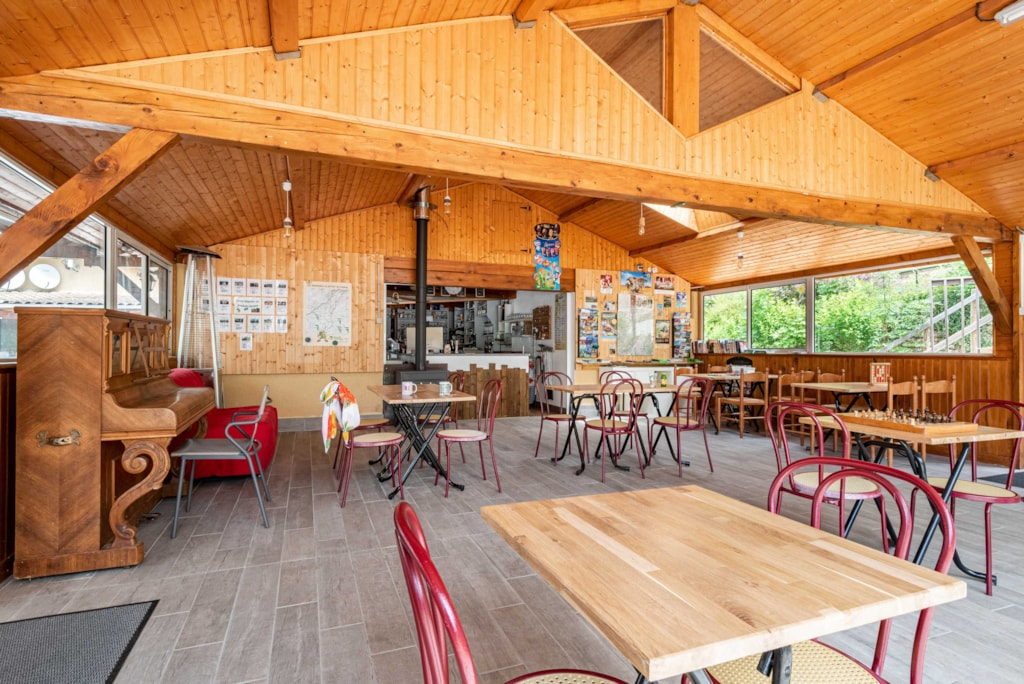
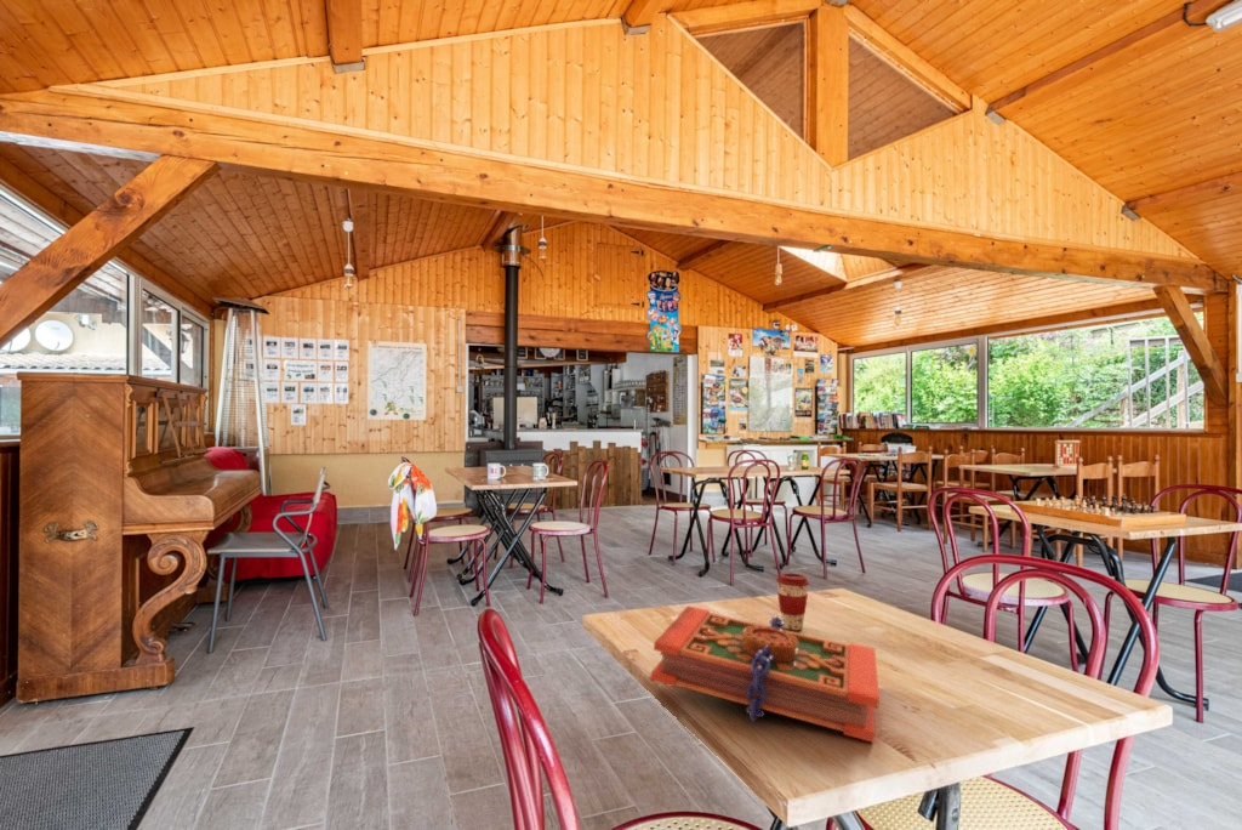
+ book (767, 661)
+ coffee cup (792, 601)
